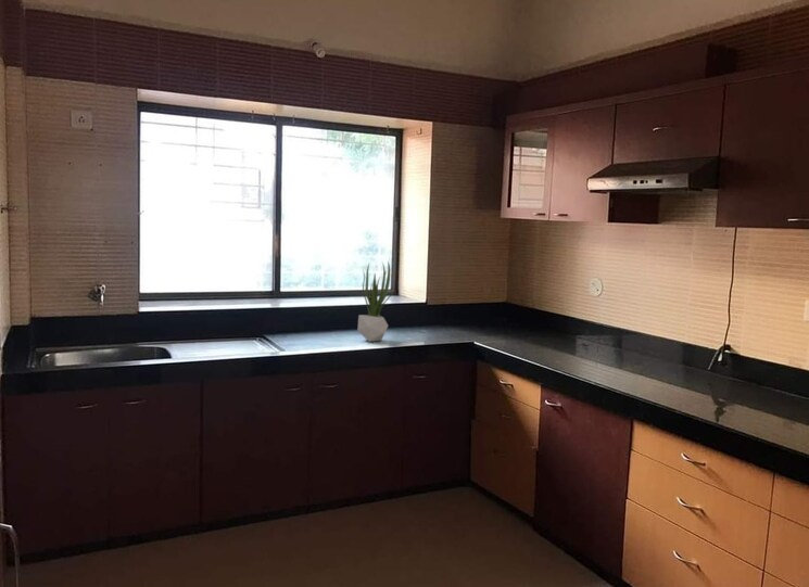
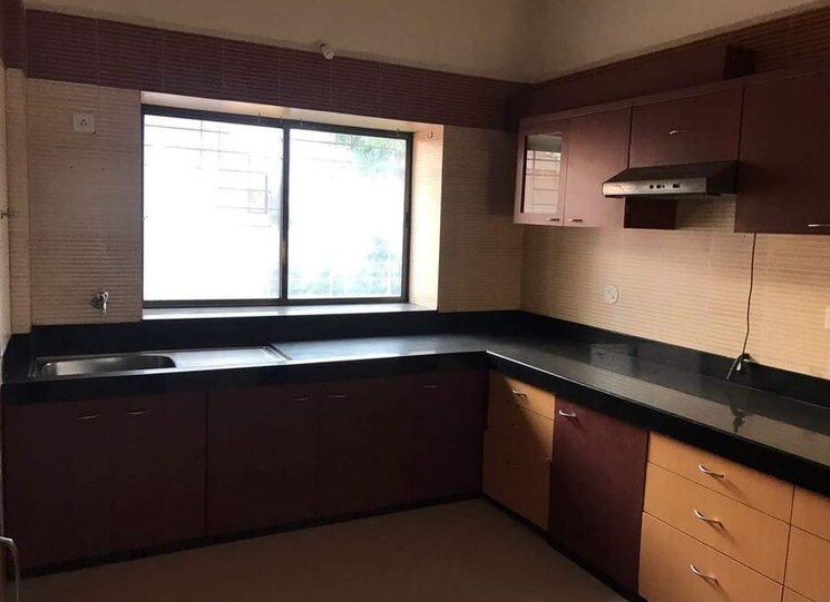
- potted plant (376, 301)
